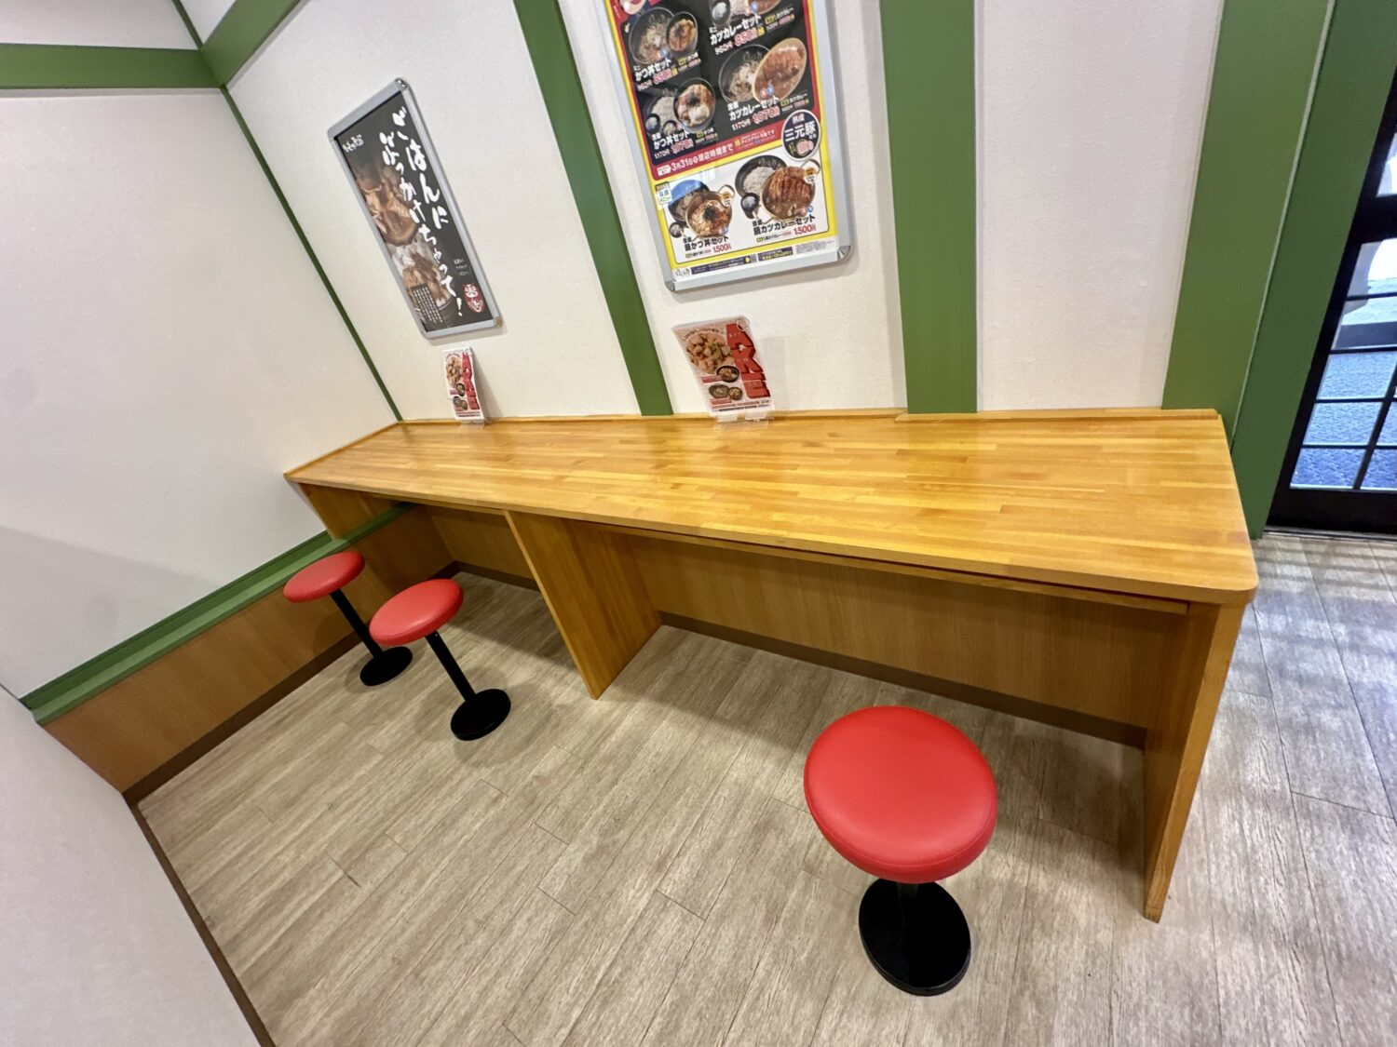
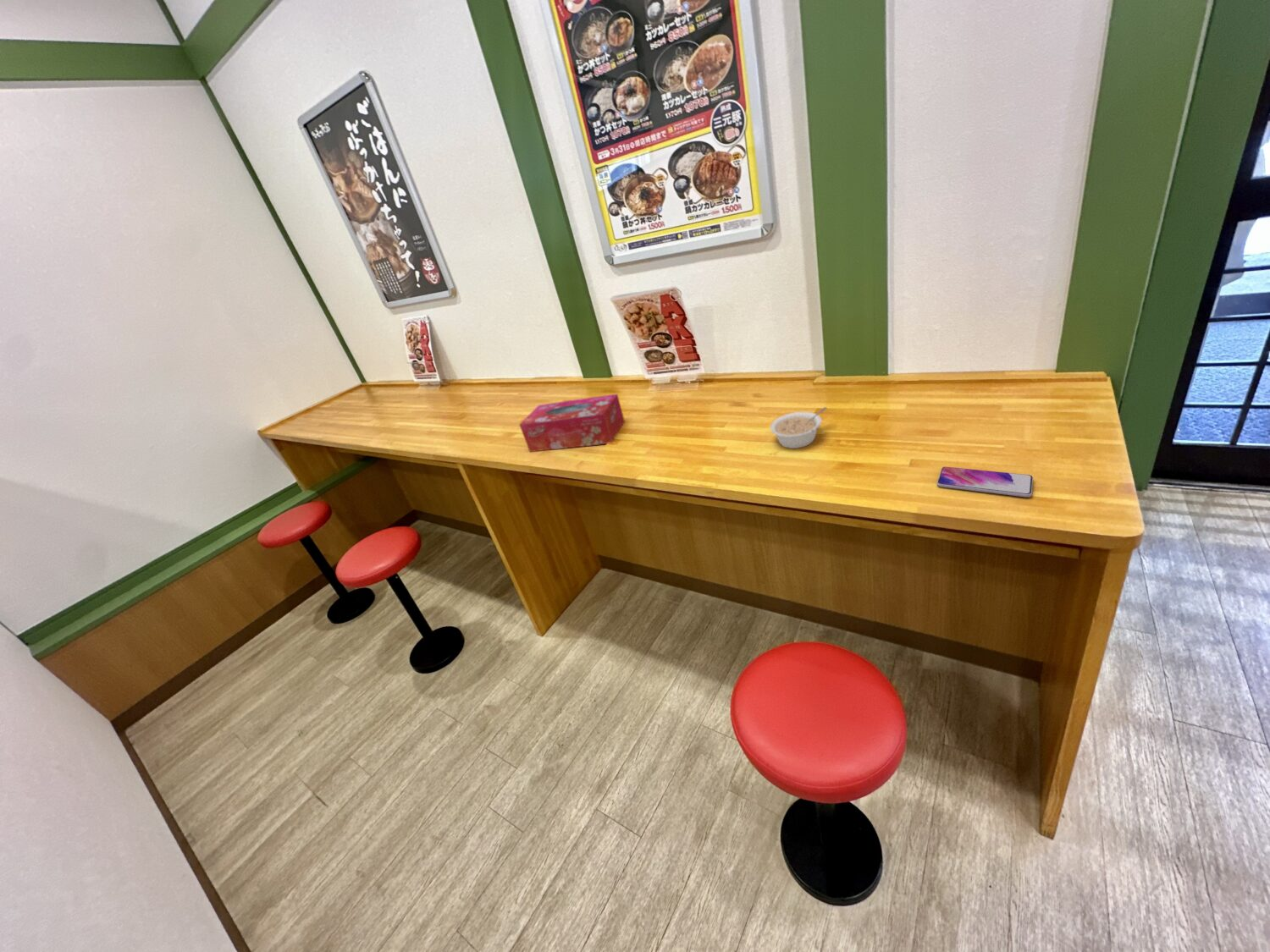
+ tissue box (573, 423)
+ smartphone (983, 481)
+ legume (797, 429)
